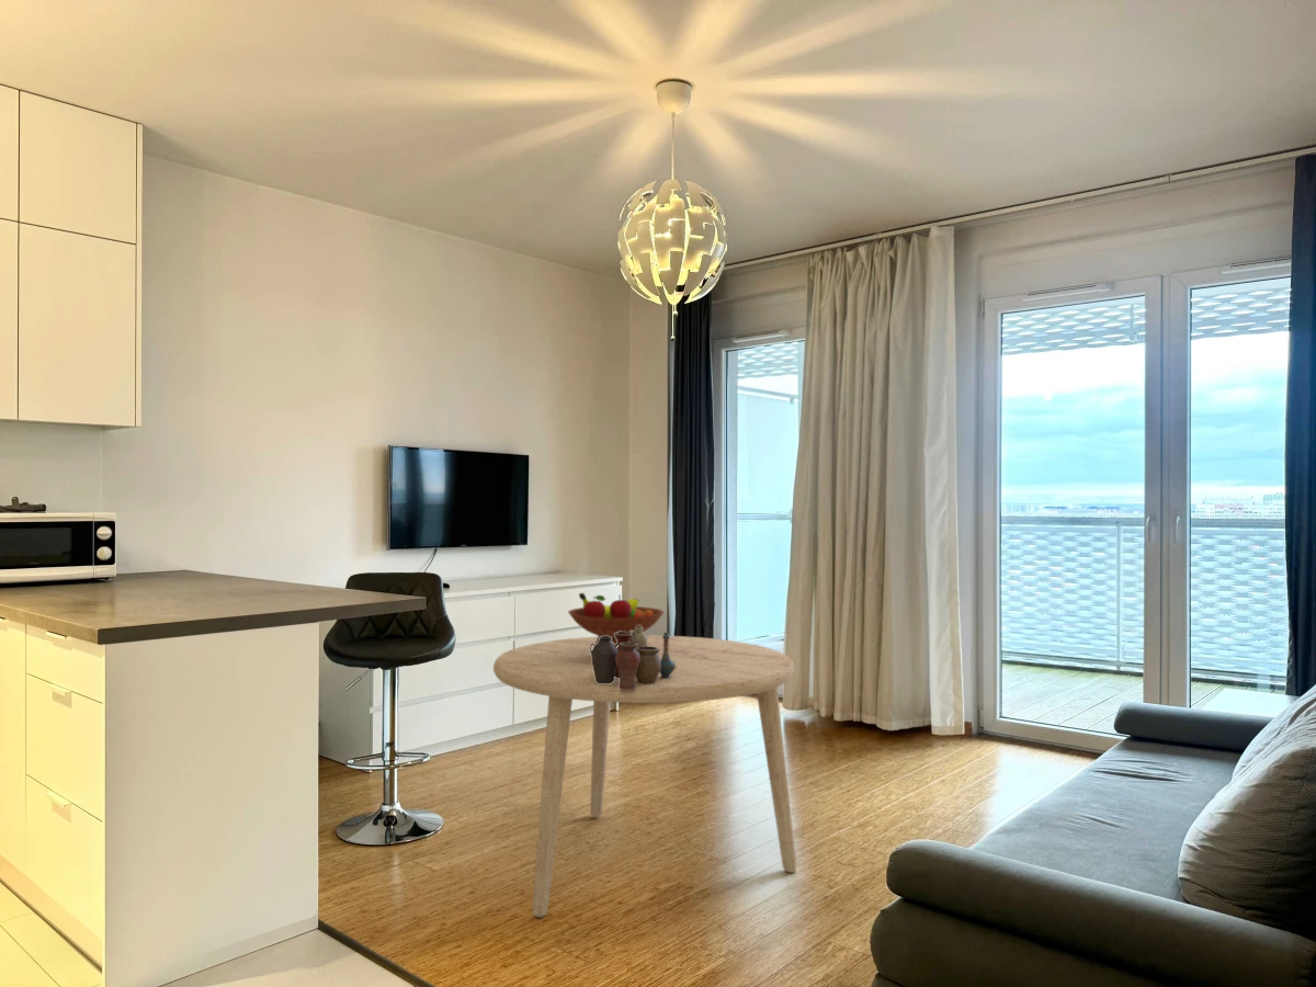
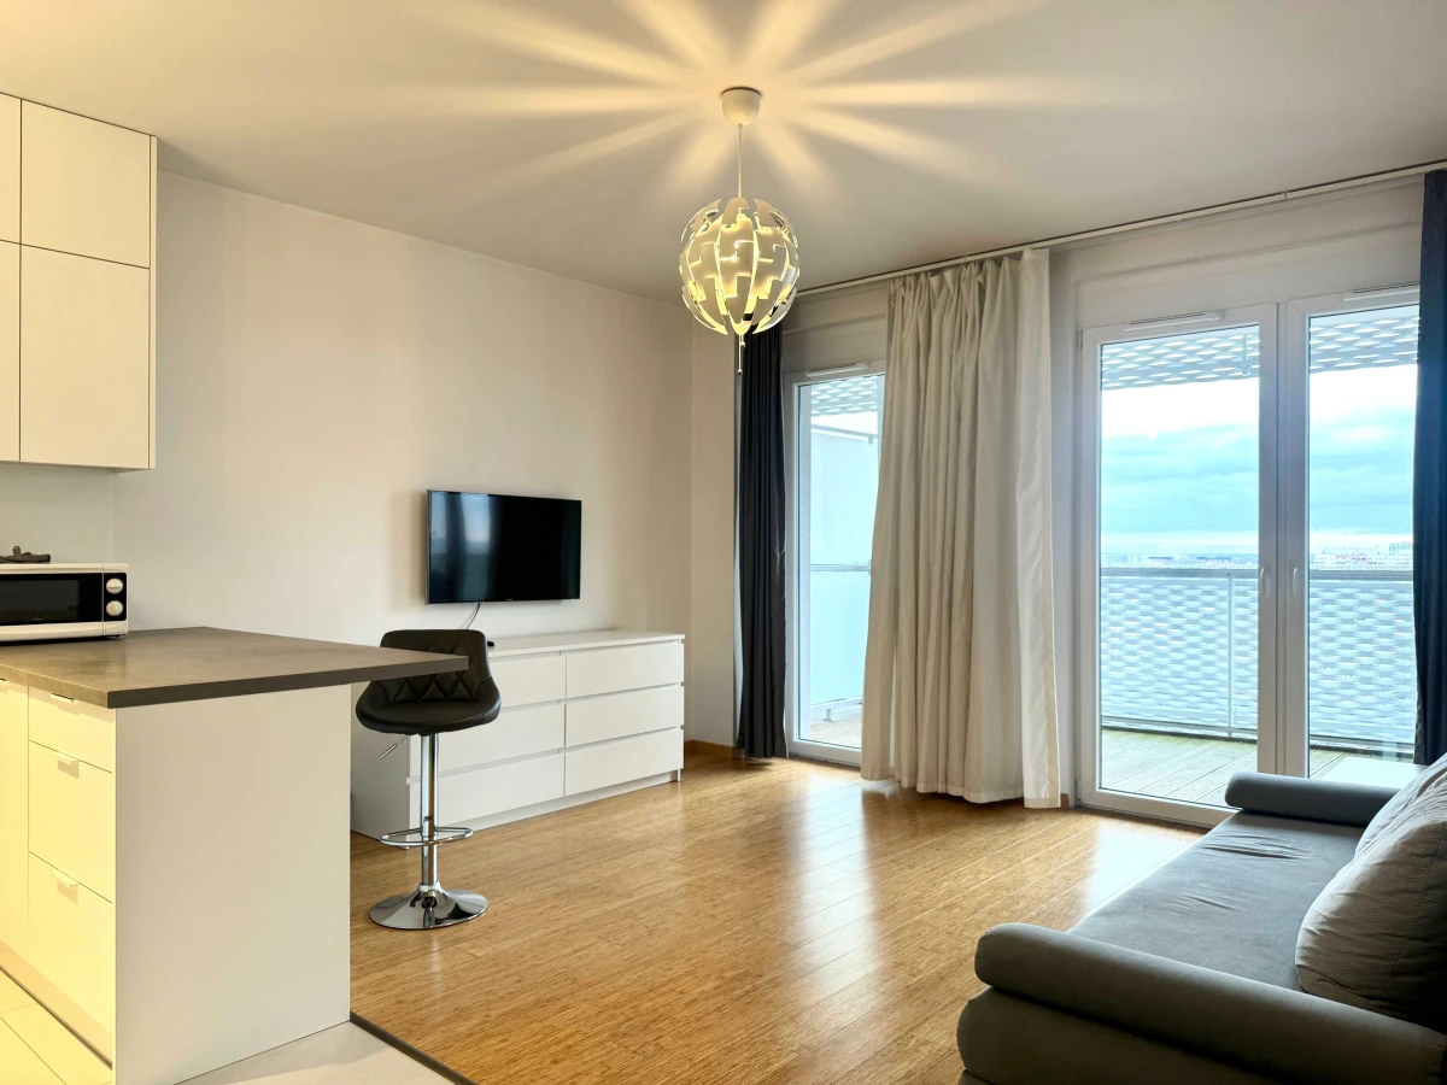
- fruit bowl (615, 624)
- dining table (605, 760)
- vase (634, 655)
